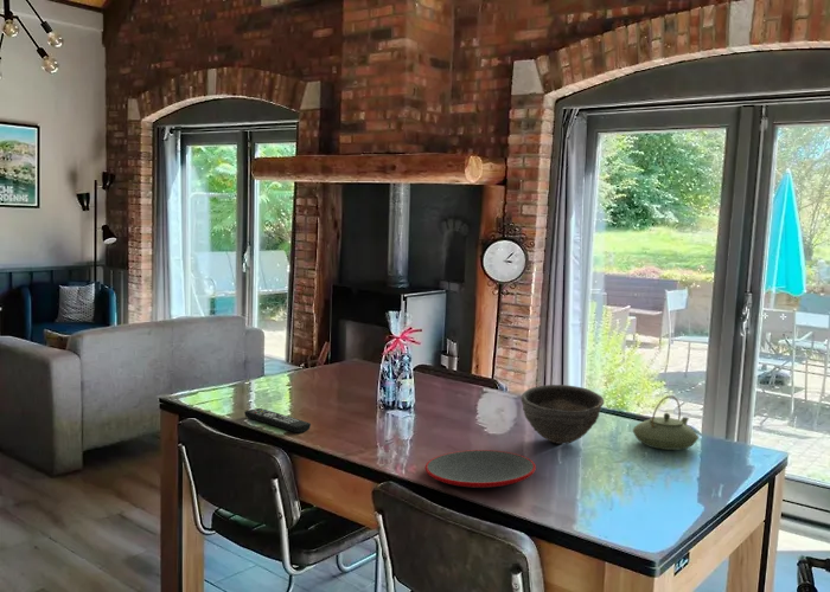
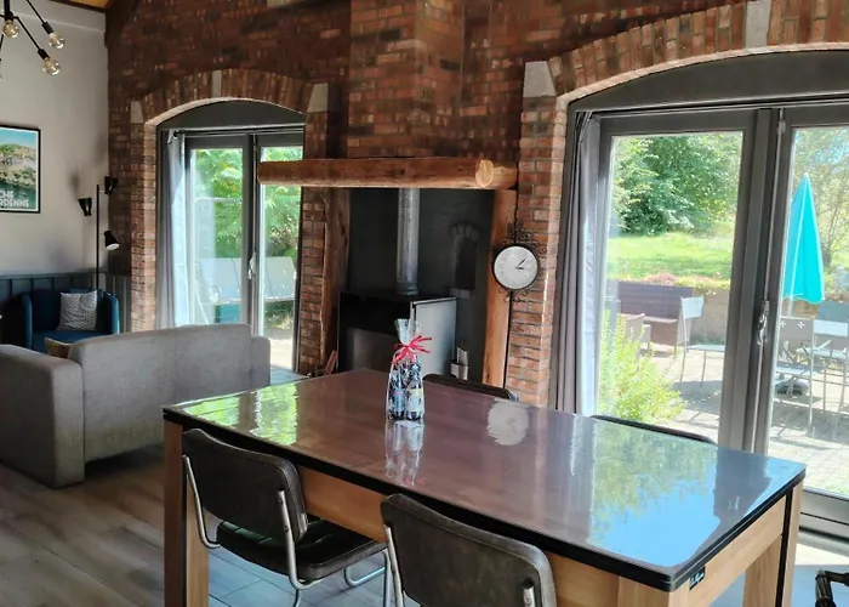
- plate (479, 469)
- bowl (560, 417)
- teapot (668, 419)
- remote control (276, 419)
